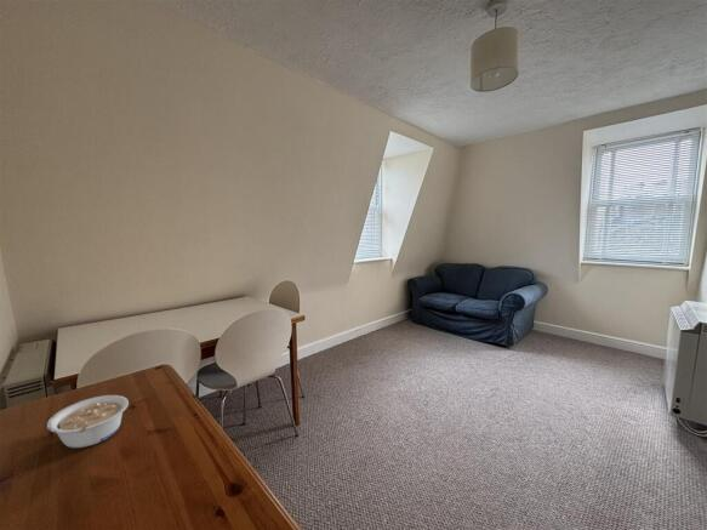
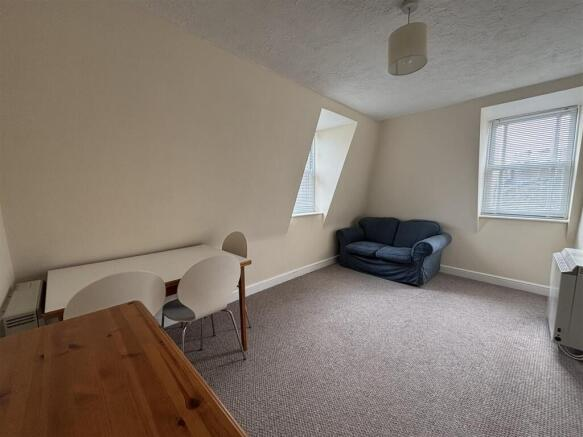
- legume (92, 421)
